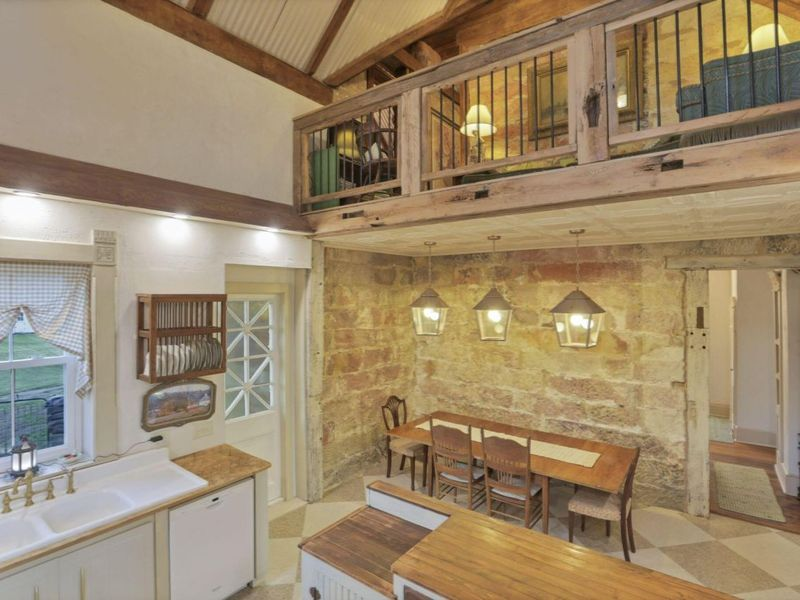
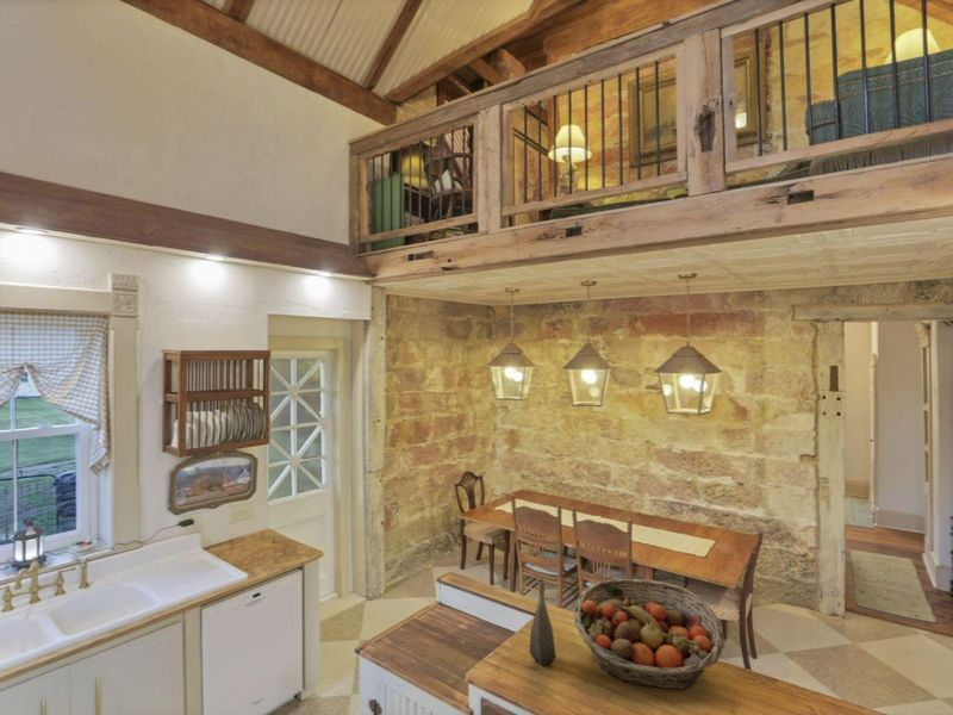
+ fruit basket (644, 630)
+ bottle (541, 621)
